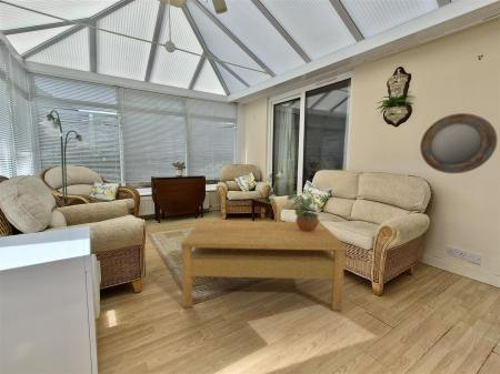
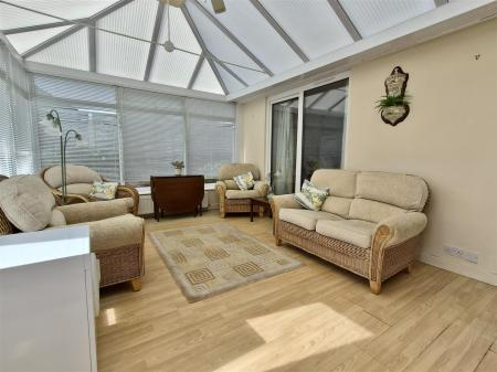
- coffee table (260, 259)
- potted plant (302, 210)
- home mirror (454, 143)
